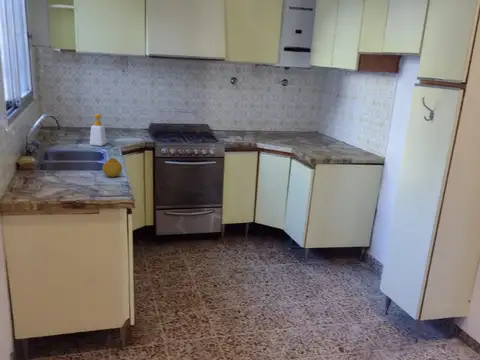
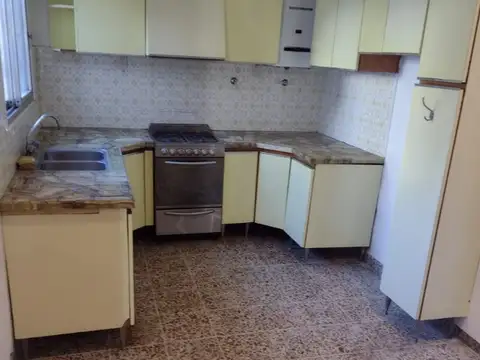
- fruit (112, 167)
- soap bottle (99, 129)
